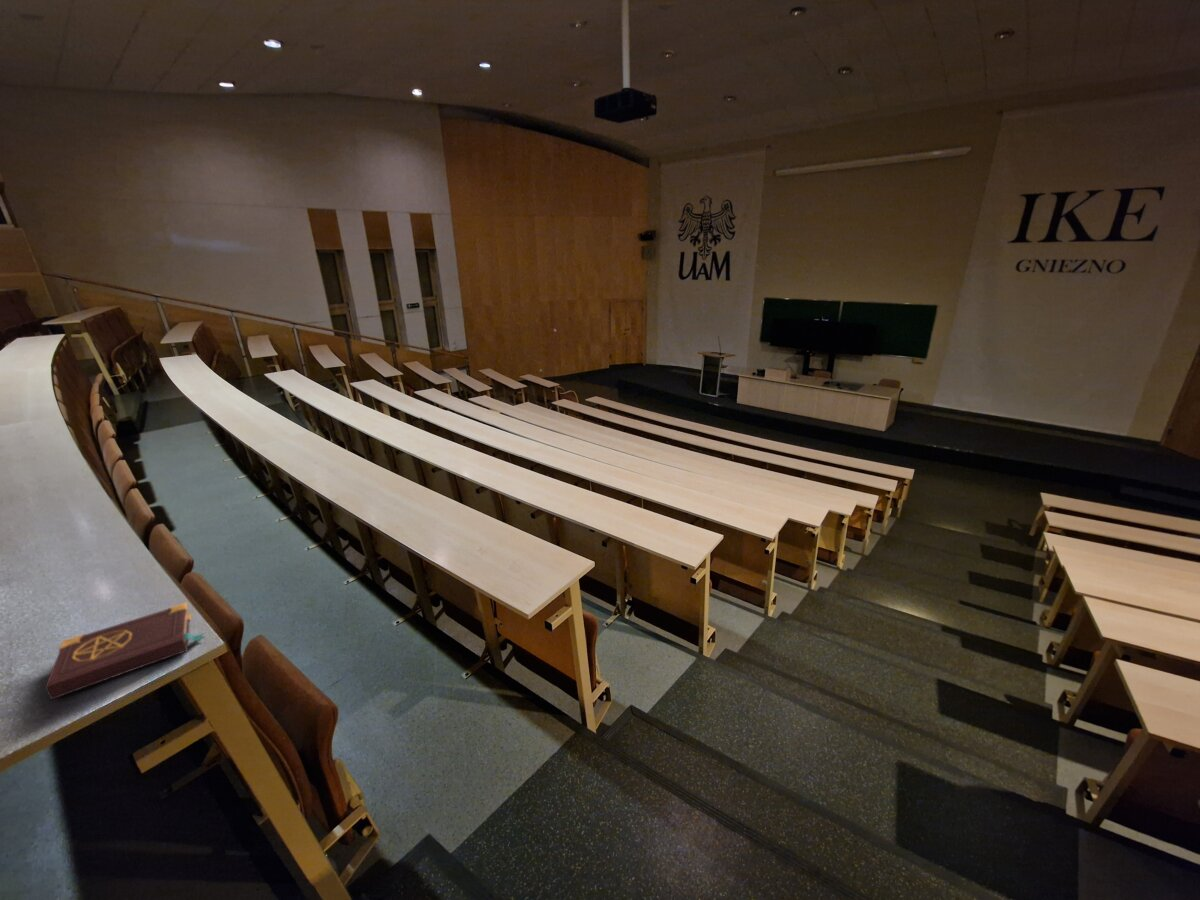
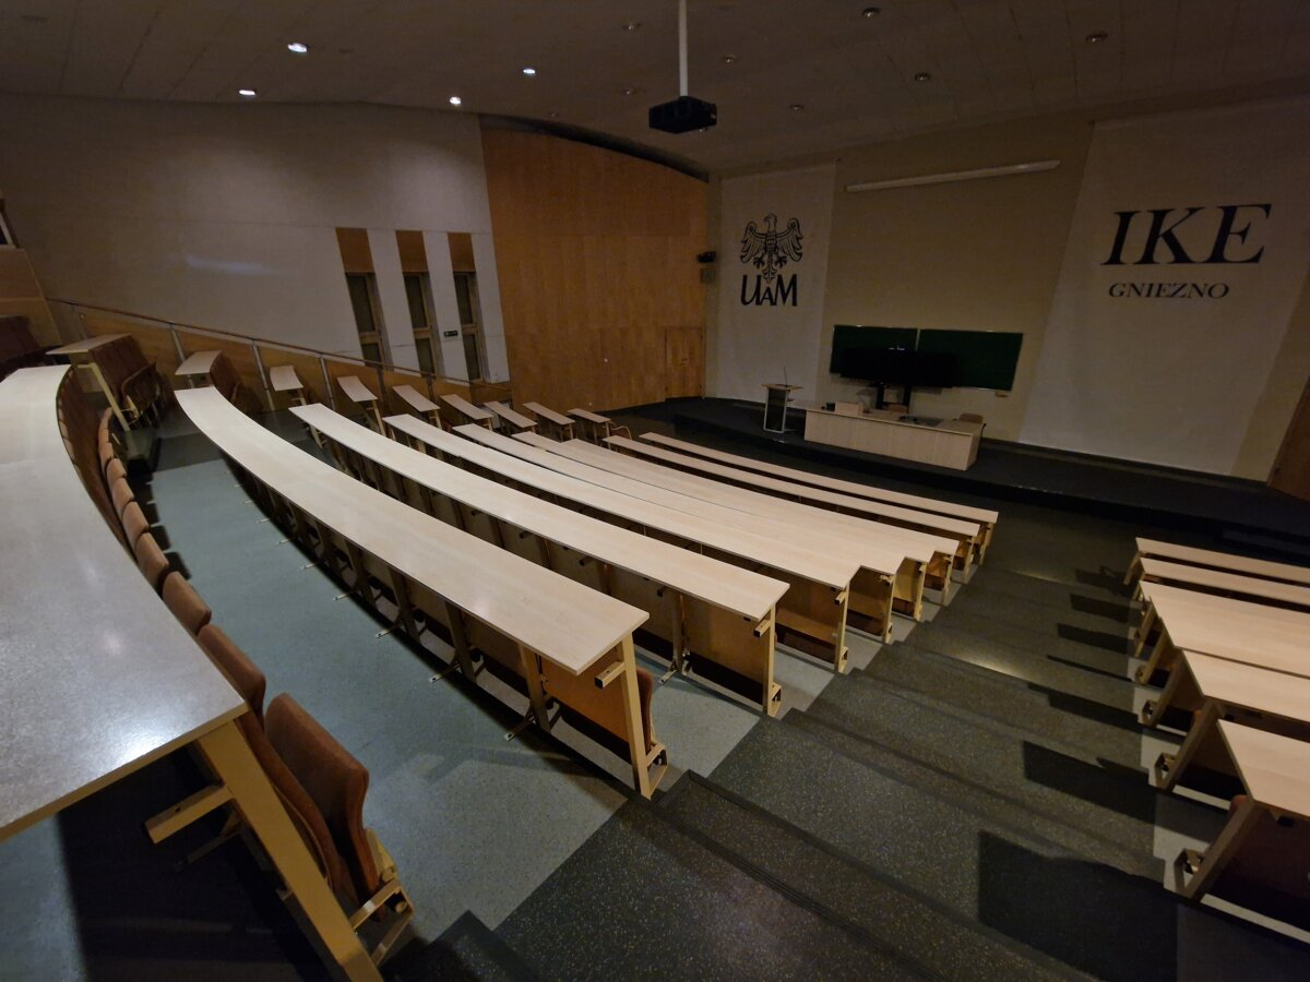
- book (126, 646)
